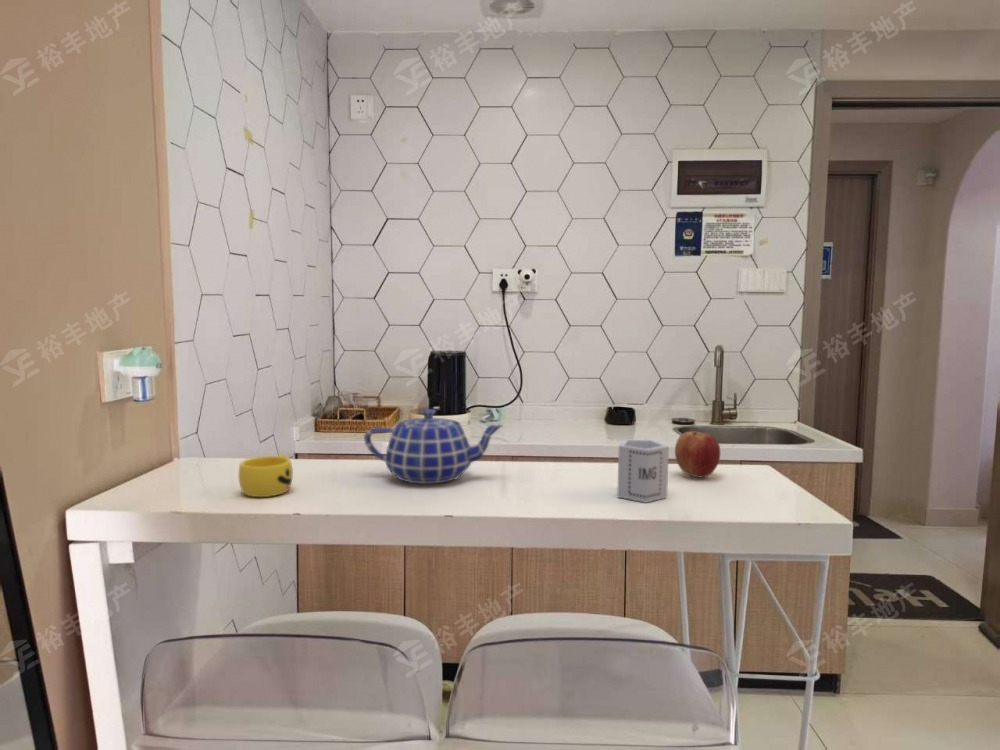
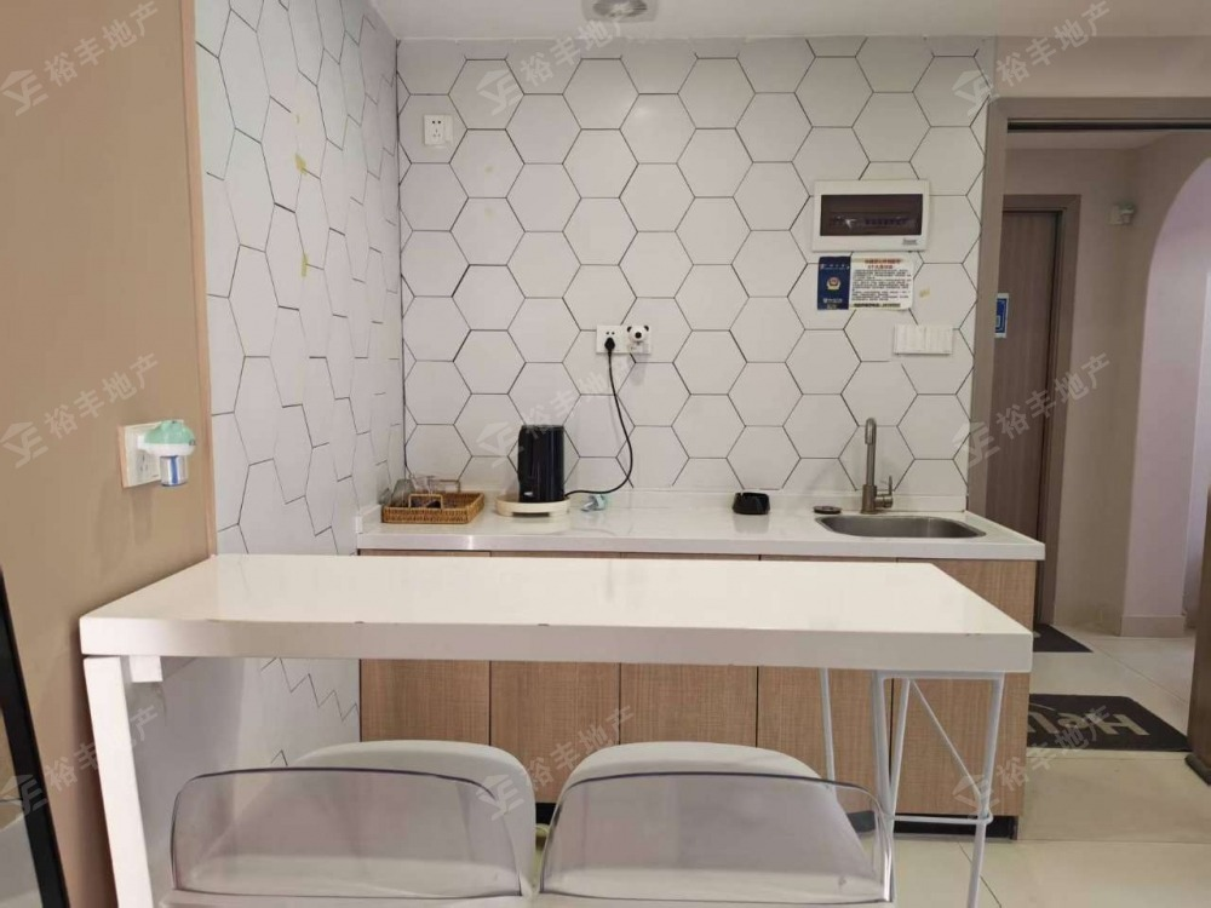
- teapot (433, 443)
- cup (640, 468)
- apple (697, 453)
- cup (269, 474)
